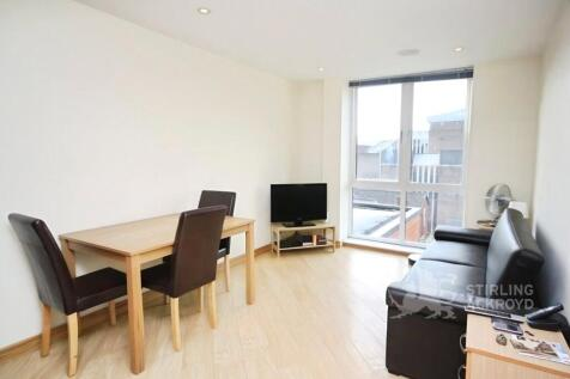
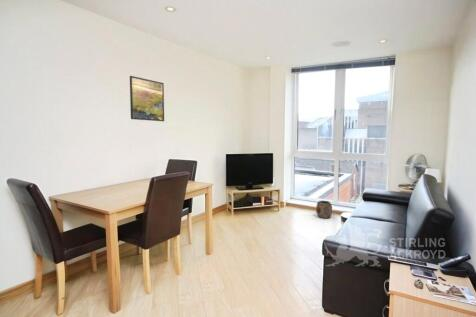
+ planter (324, 209)
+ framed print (148, 100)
